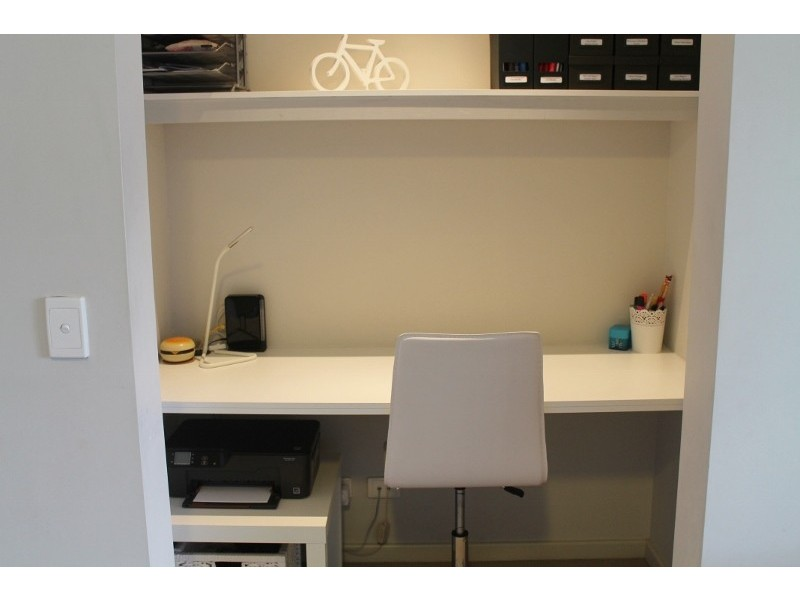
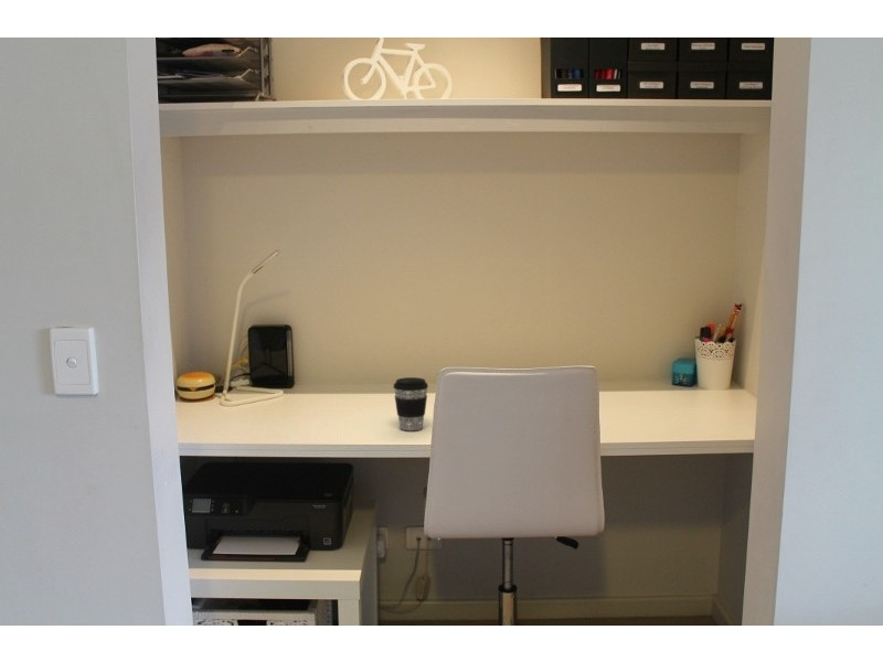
+ coffee cup (411, 404)
